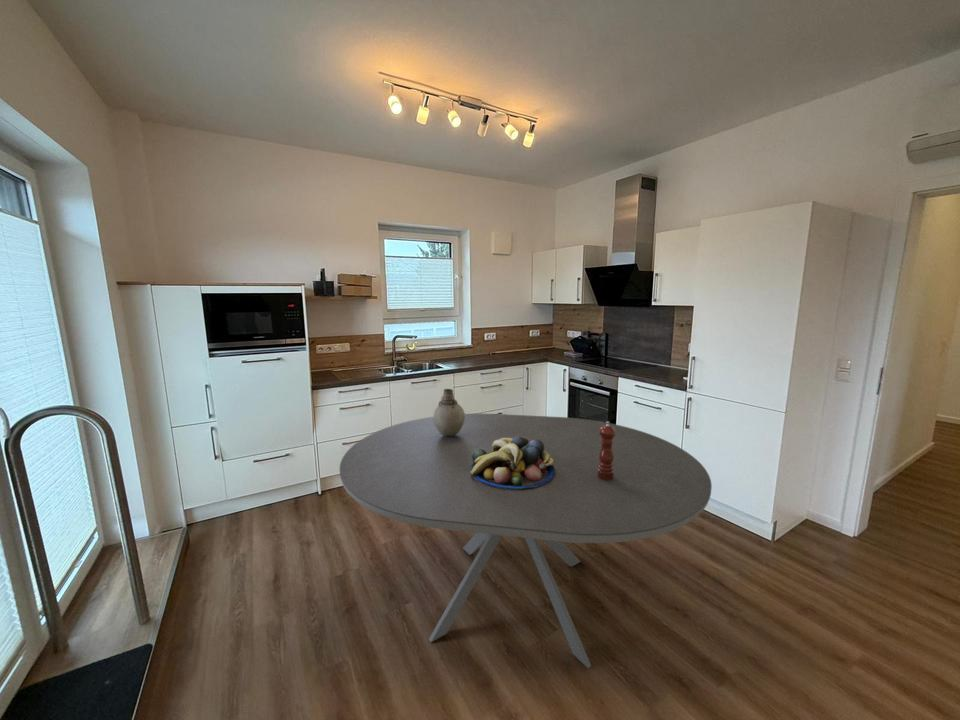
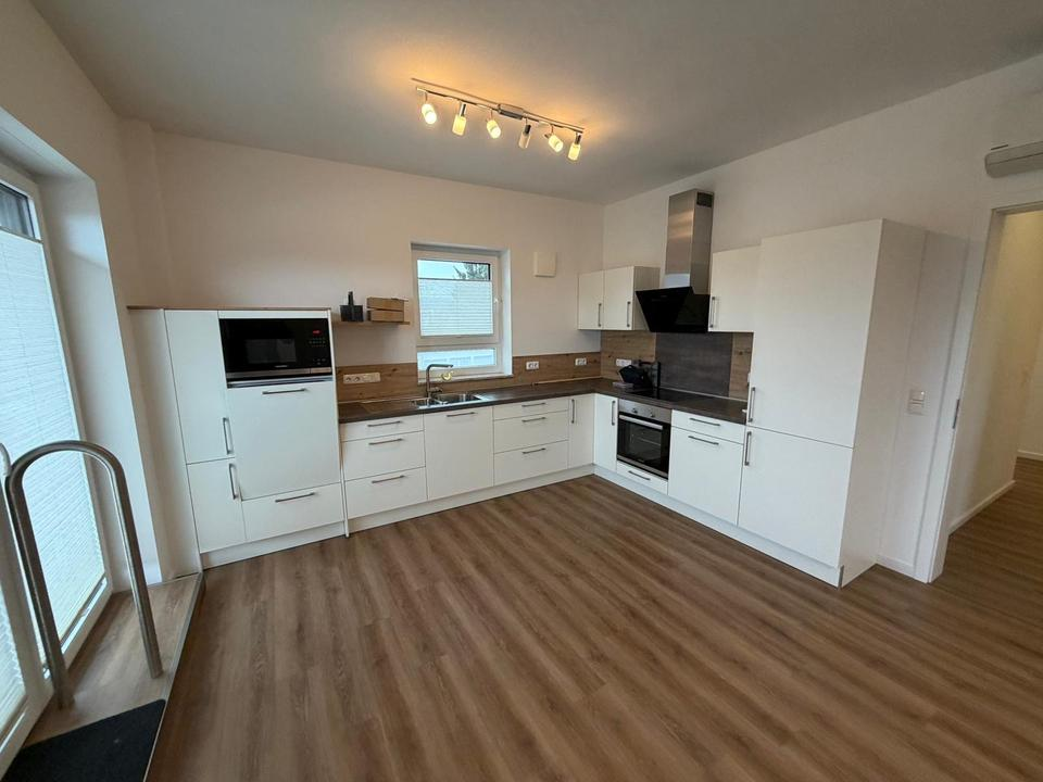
- vase (449, 411)
- fruit bowl (512, 455)
- pepper mill (606, 449)
- dining table (514, 525)
